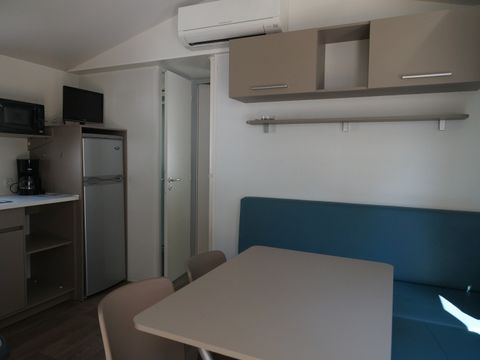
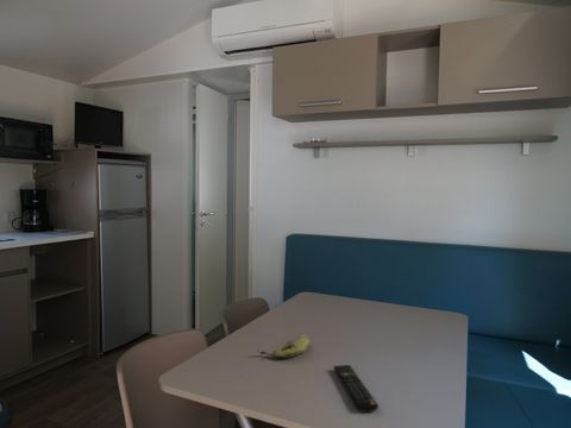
+ fruit (289, 346)
+ remote control (353, 385)
